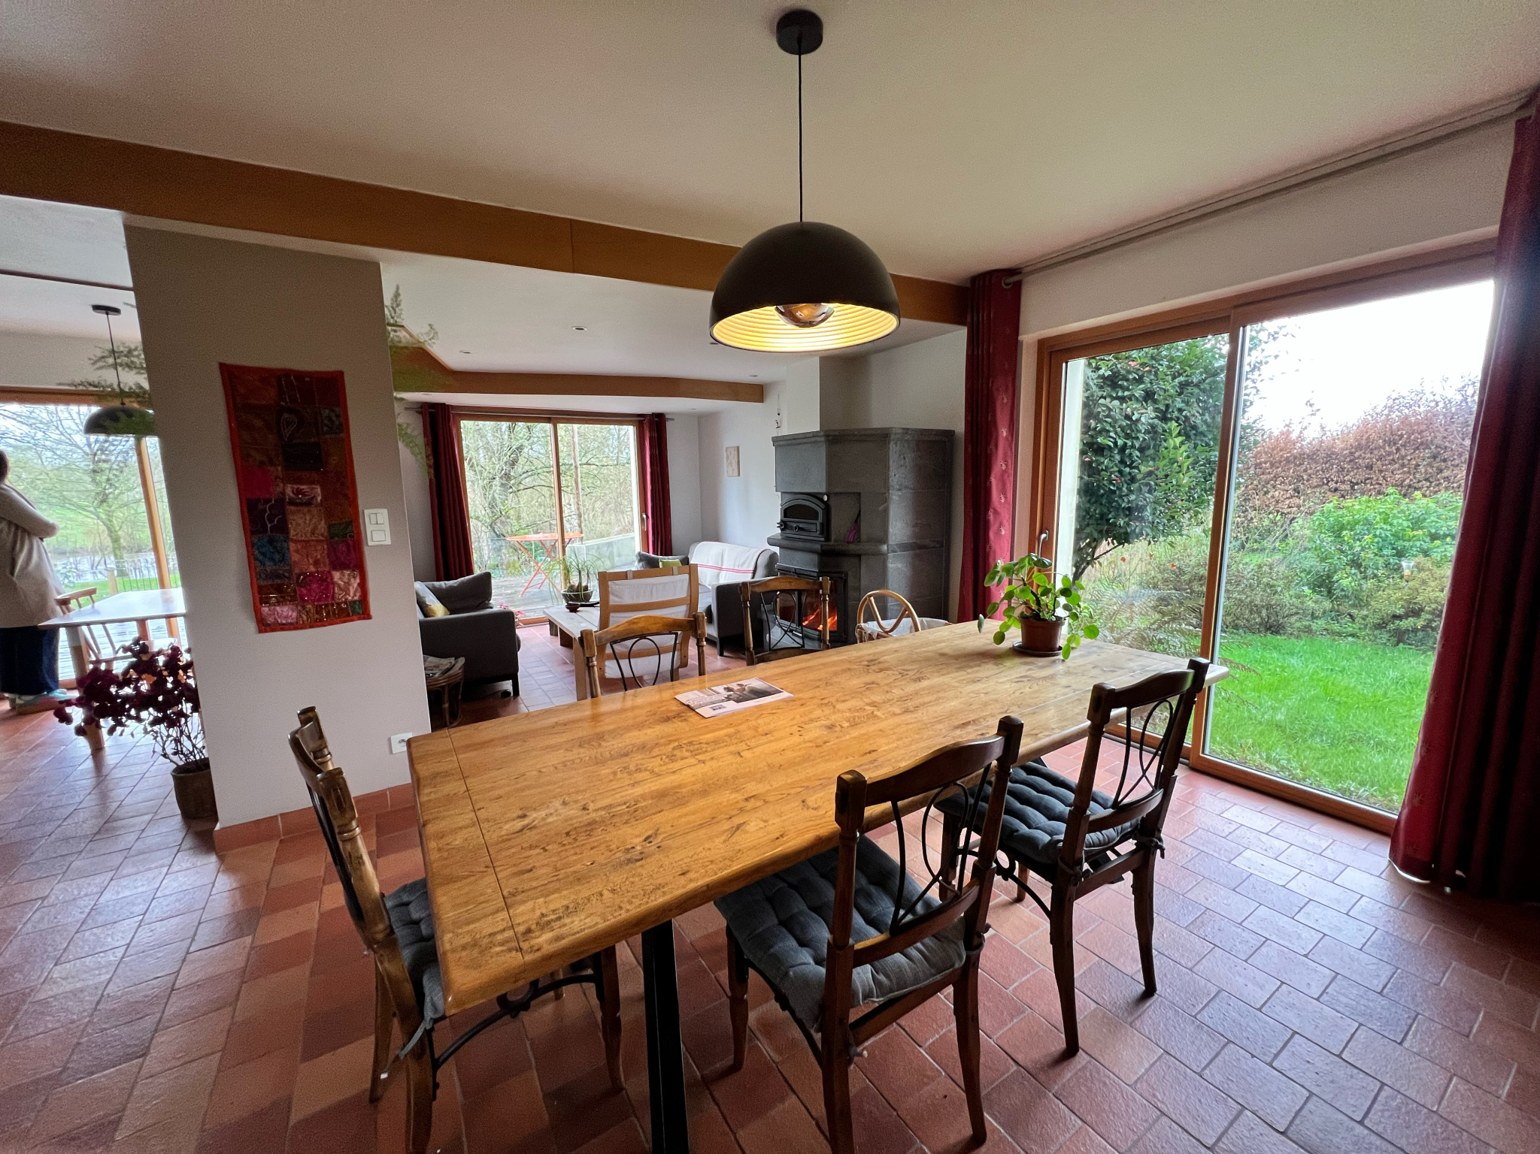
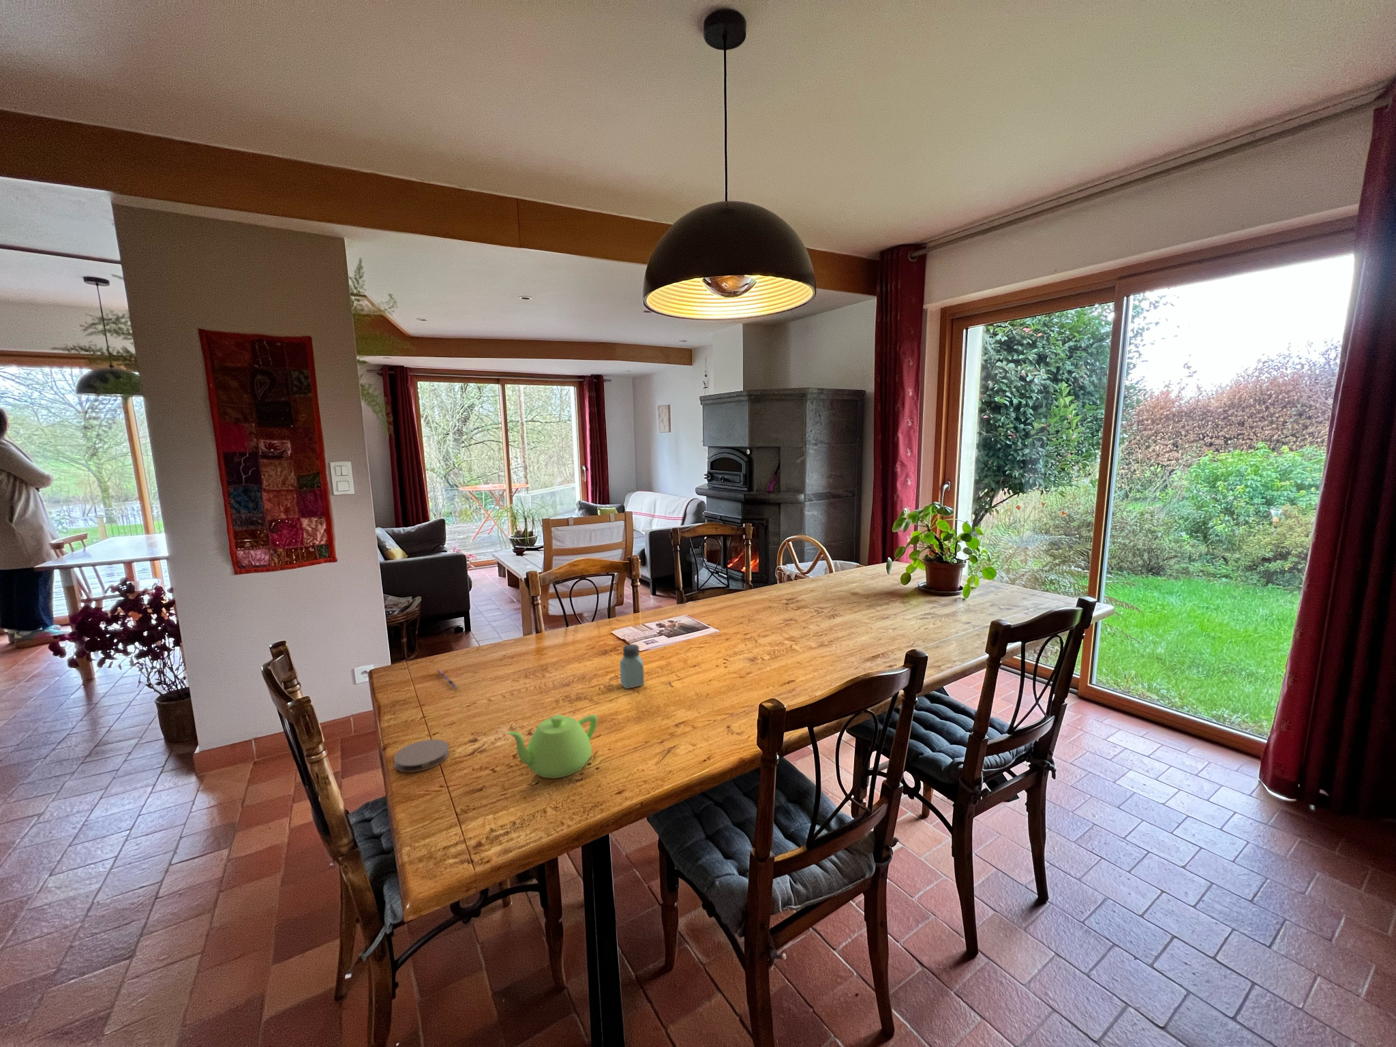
+ coaster (422, 754)
+ teapot (555, 741)
+ saltshaker (631, 665)
+ pen (447, 679)
